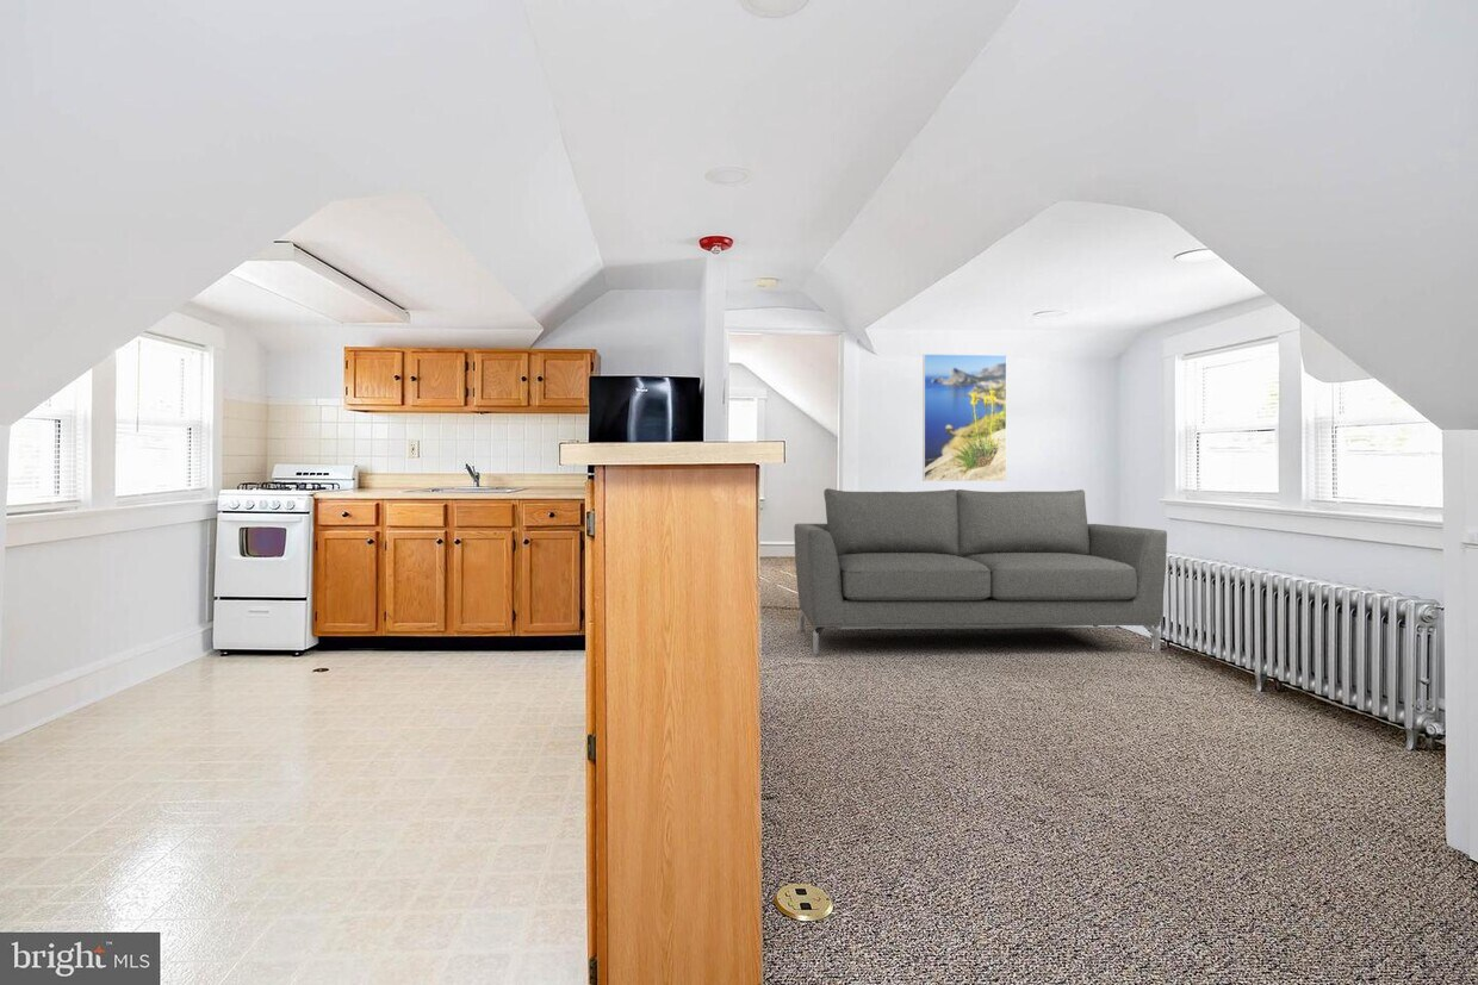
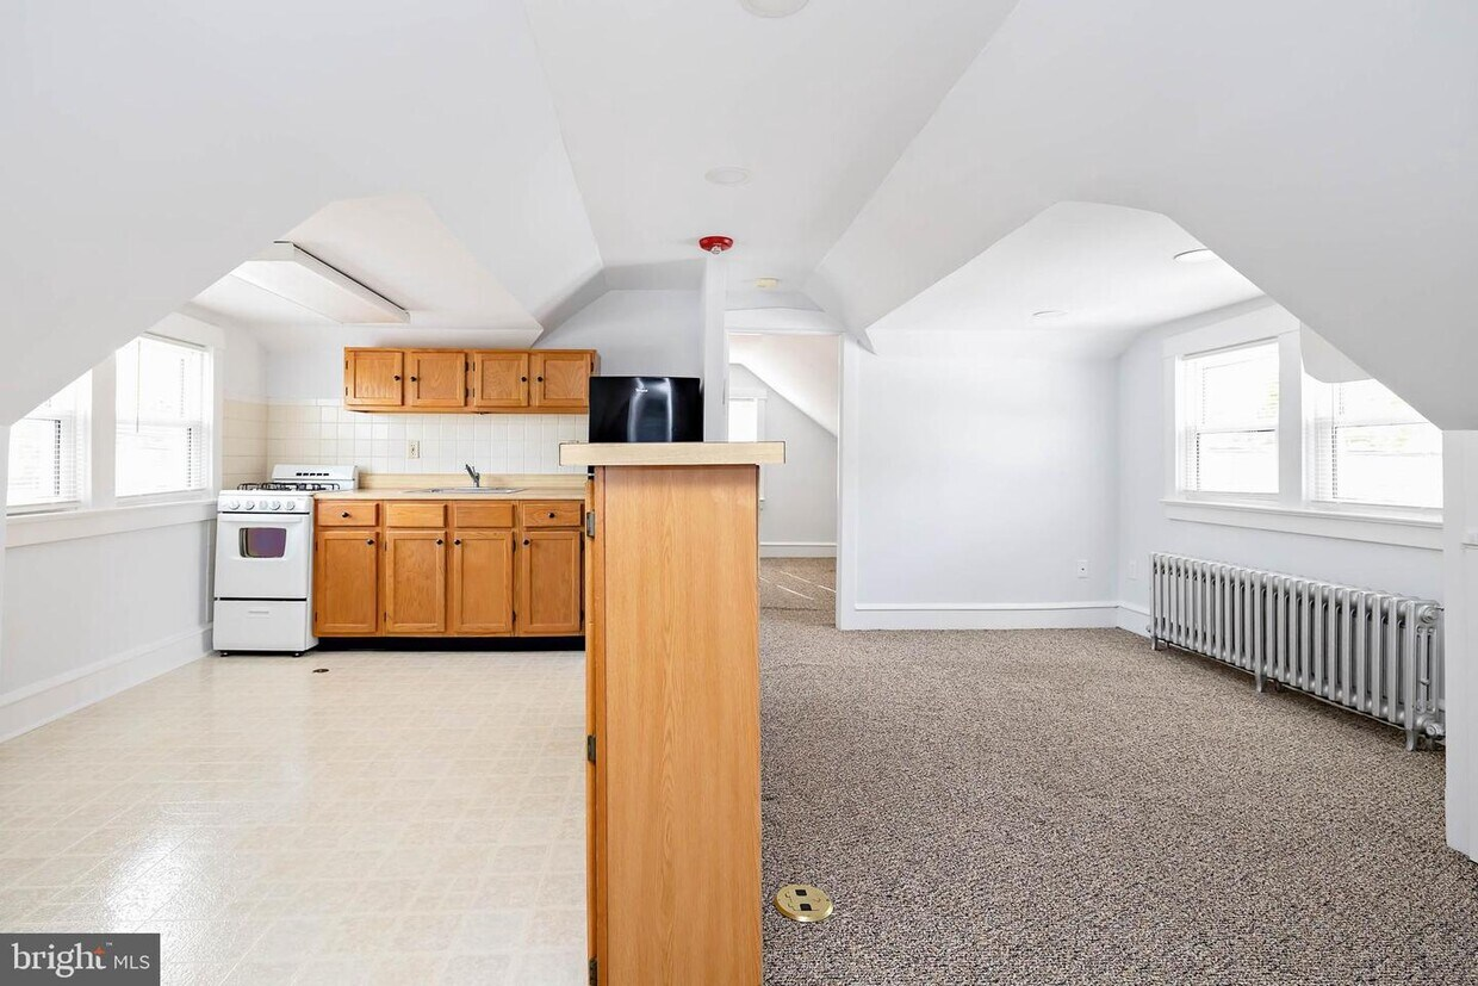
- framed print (964, 417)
- sofa (967, 563)
